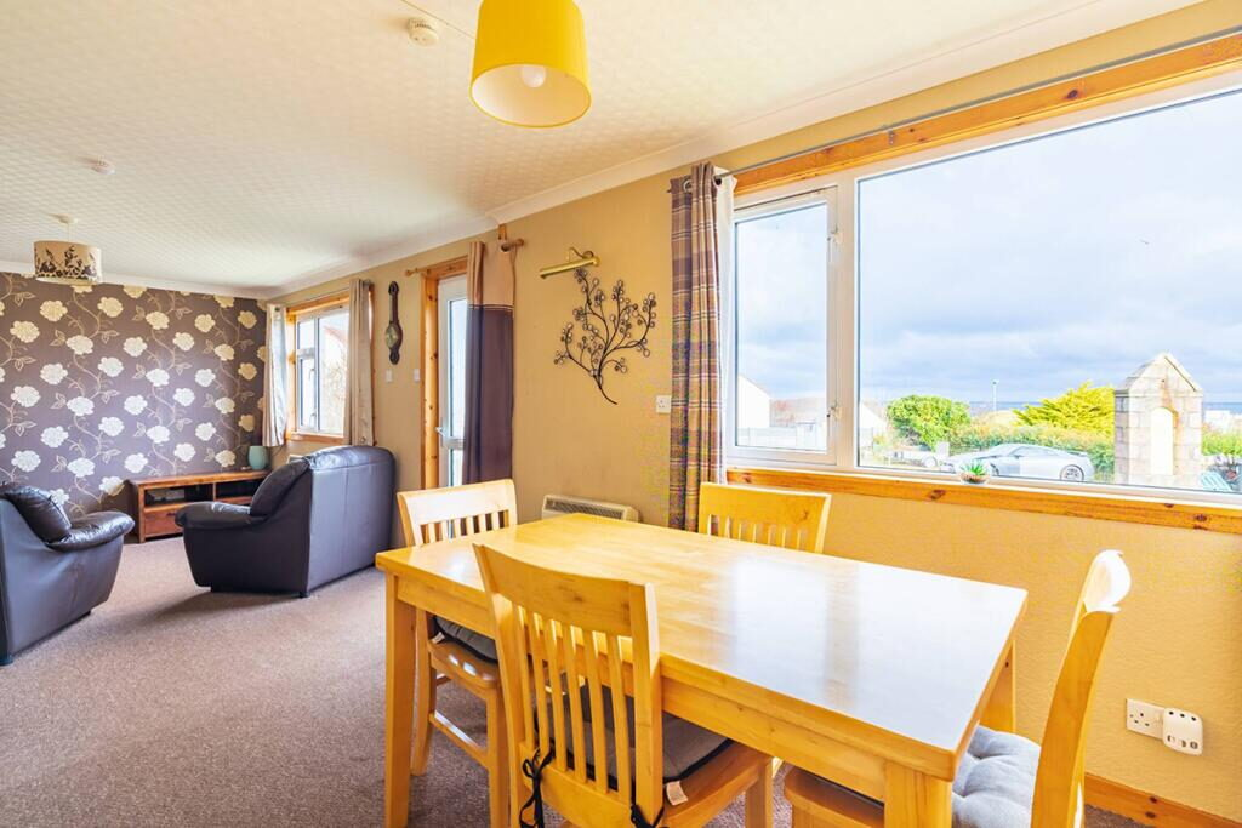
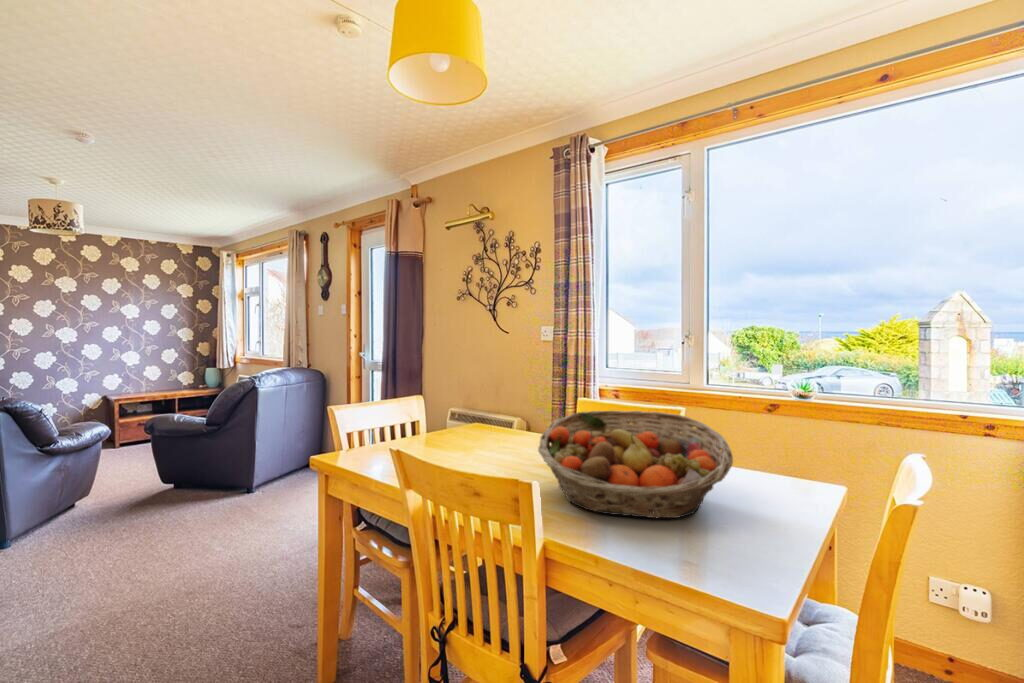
+ fruit basket (630, 458)
